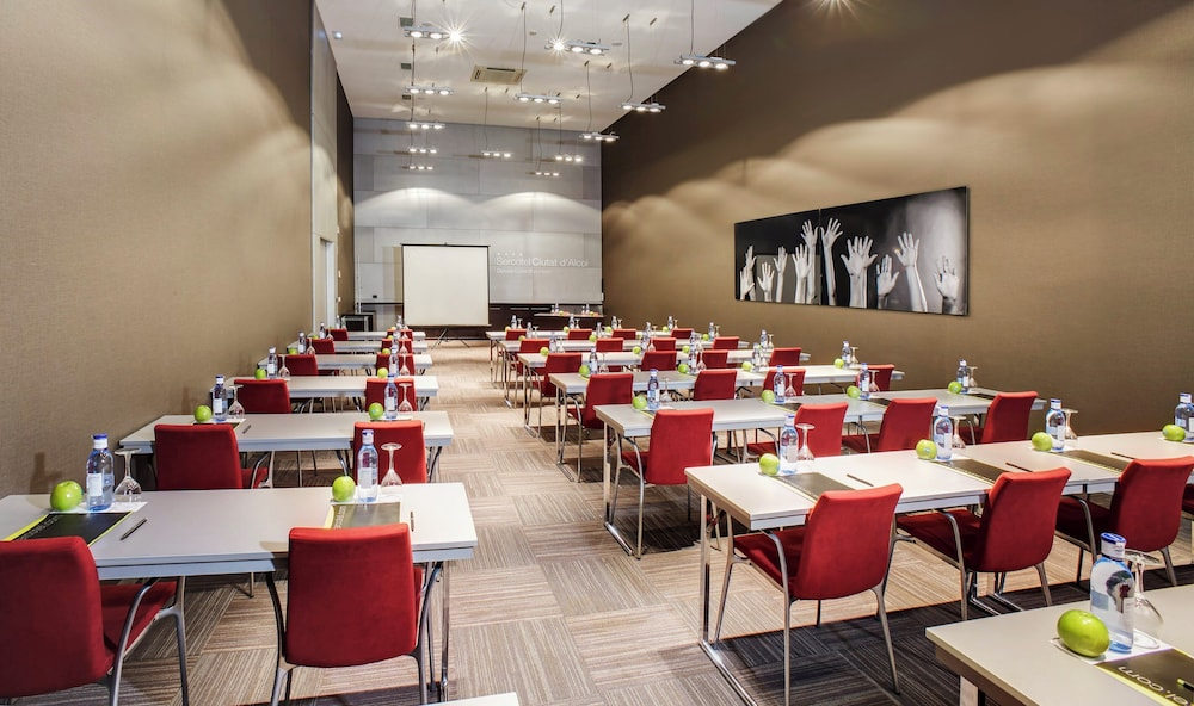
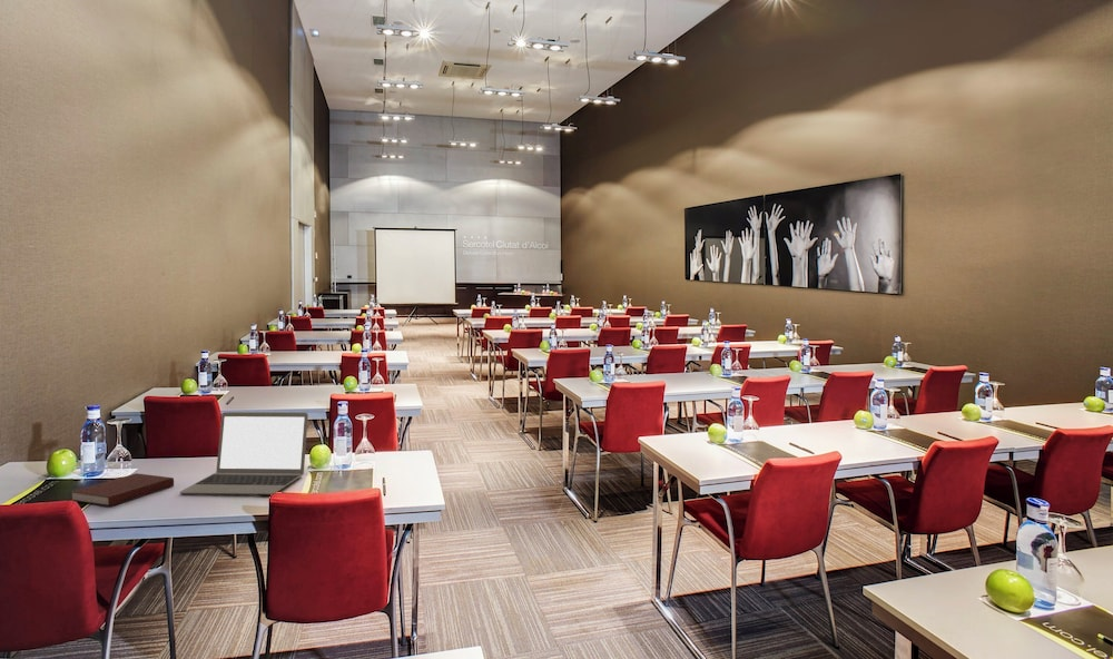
+ laptop (246, 451)
+ notebook (124, 489)
